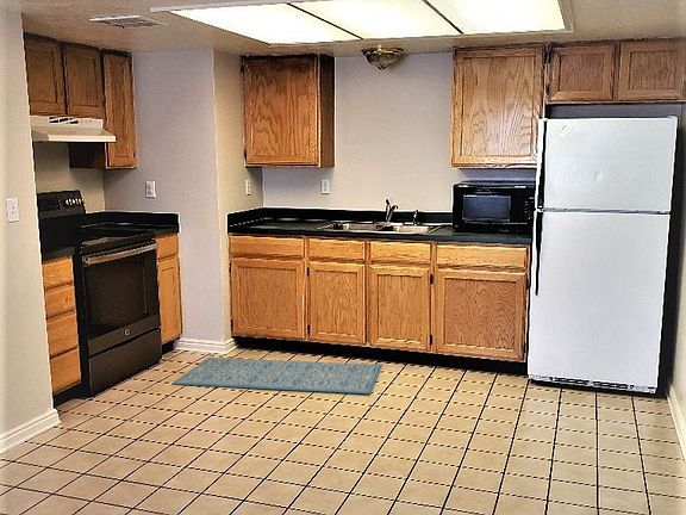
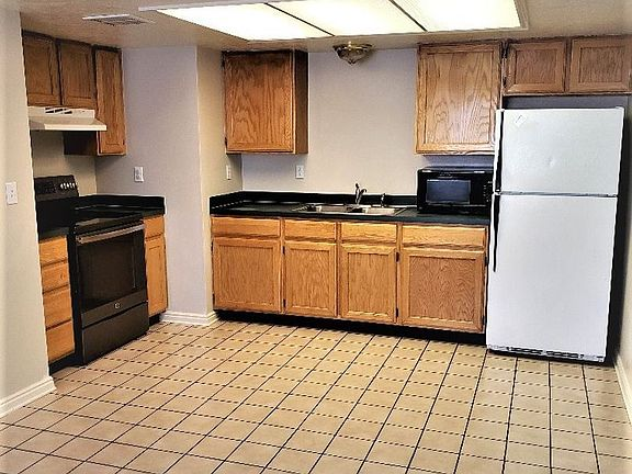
- rug (281, 373)
